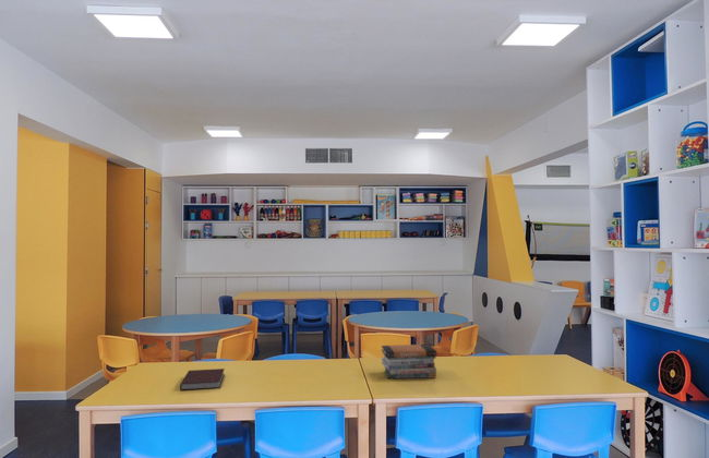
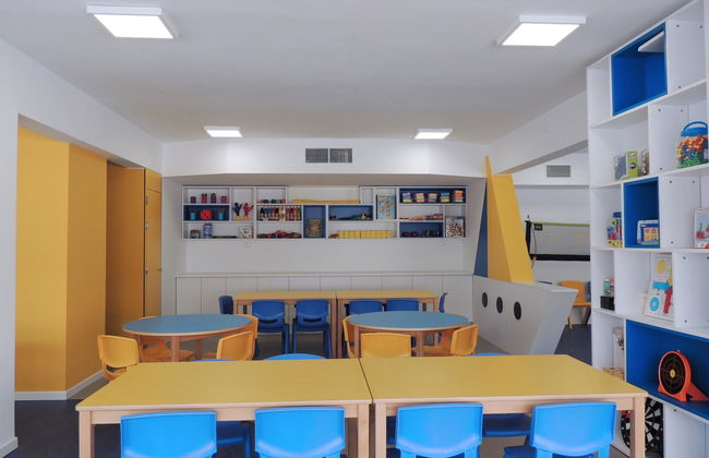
- book stack (408, 361)
- notebook (203, 378)
